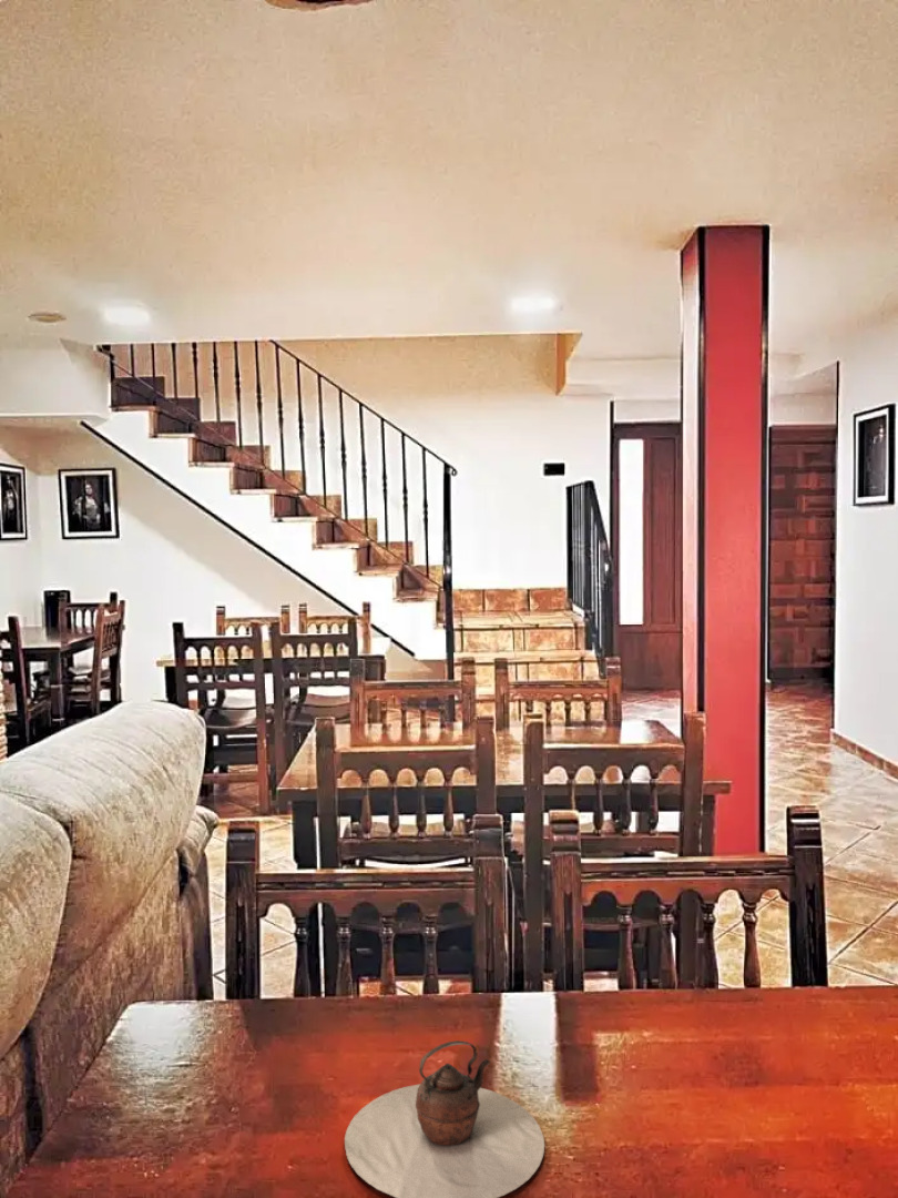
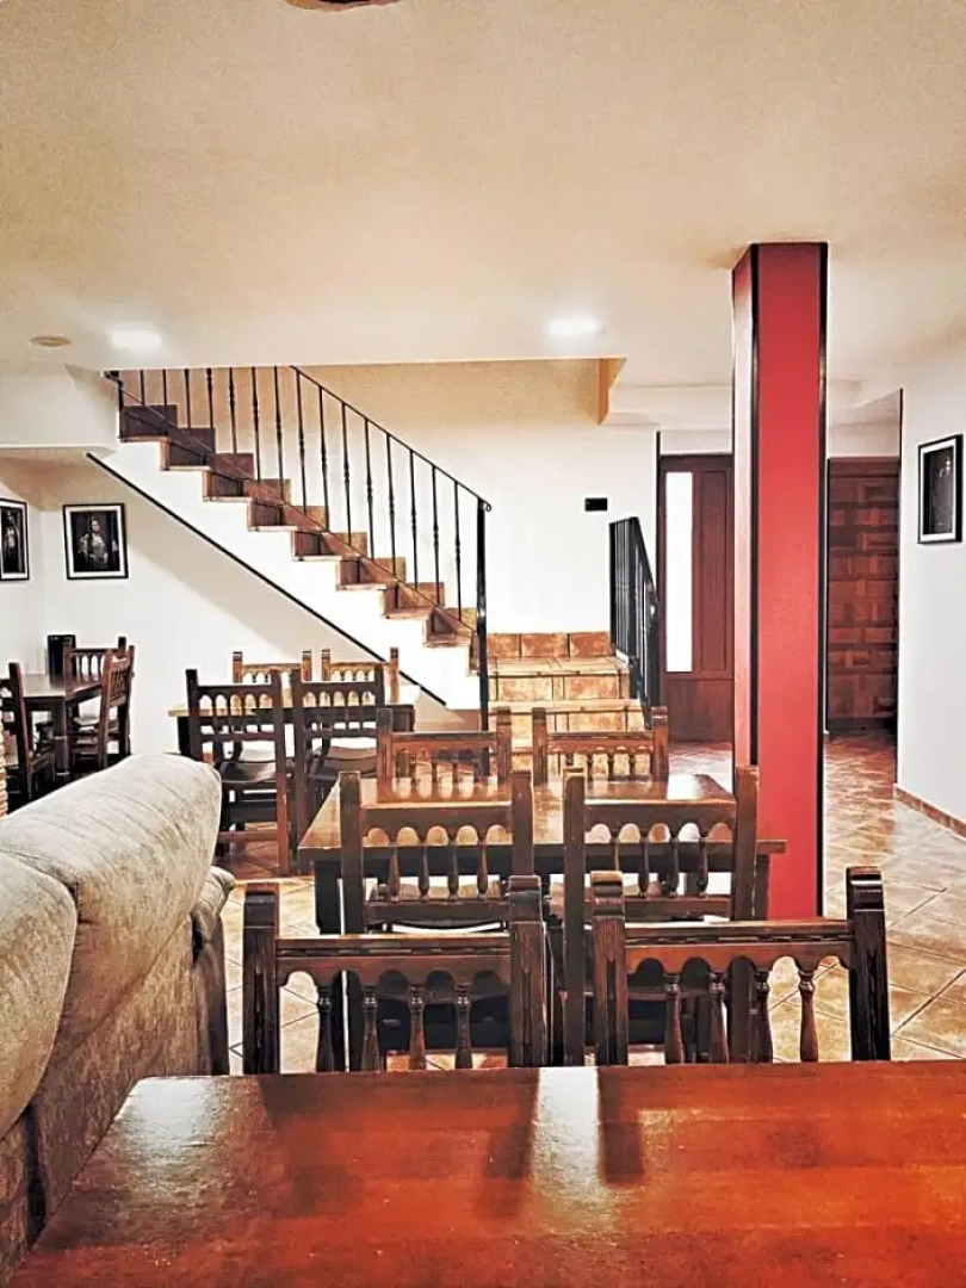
- teapot (442, 1095)
